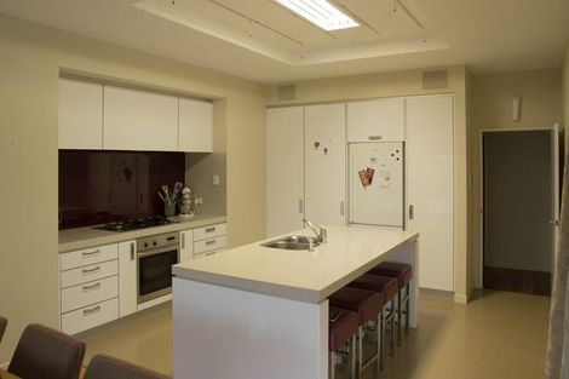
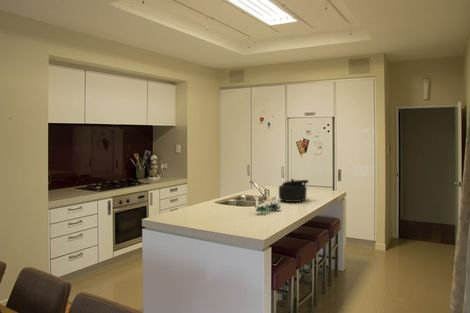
+ kettle (293, 189)
+ succulent plant (267, 205)
